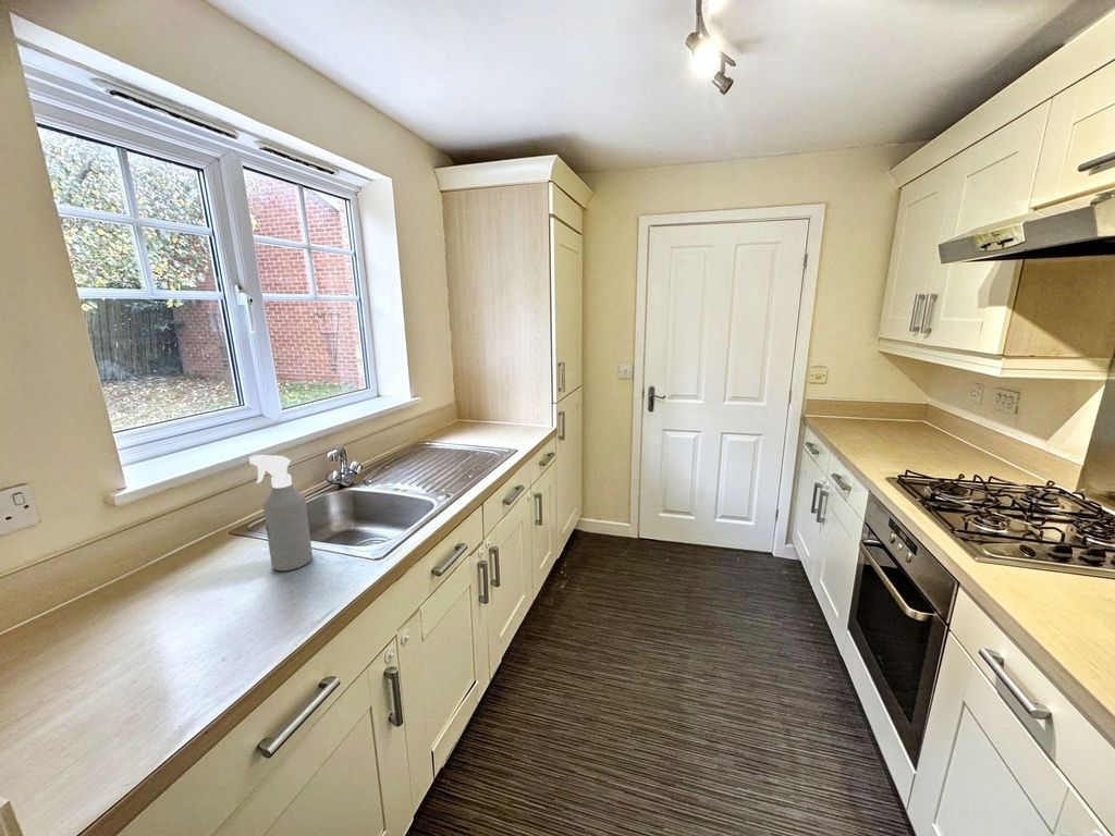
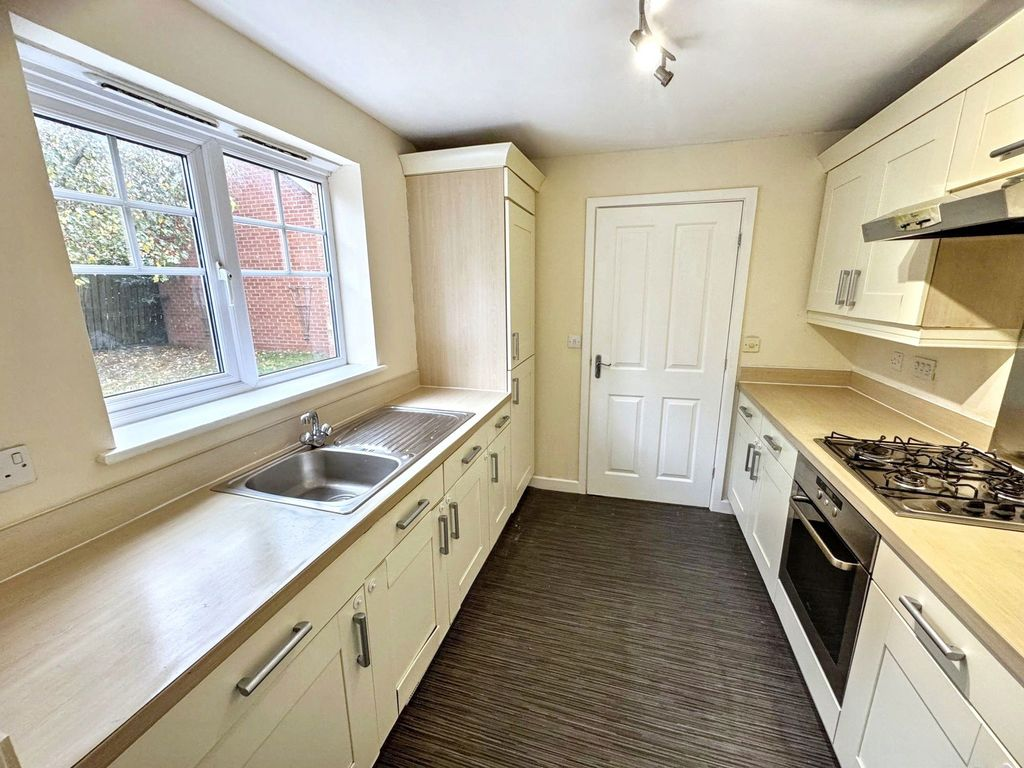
- spray bottle (280, 511)
